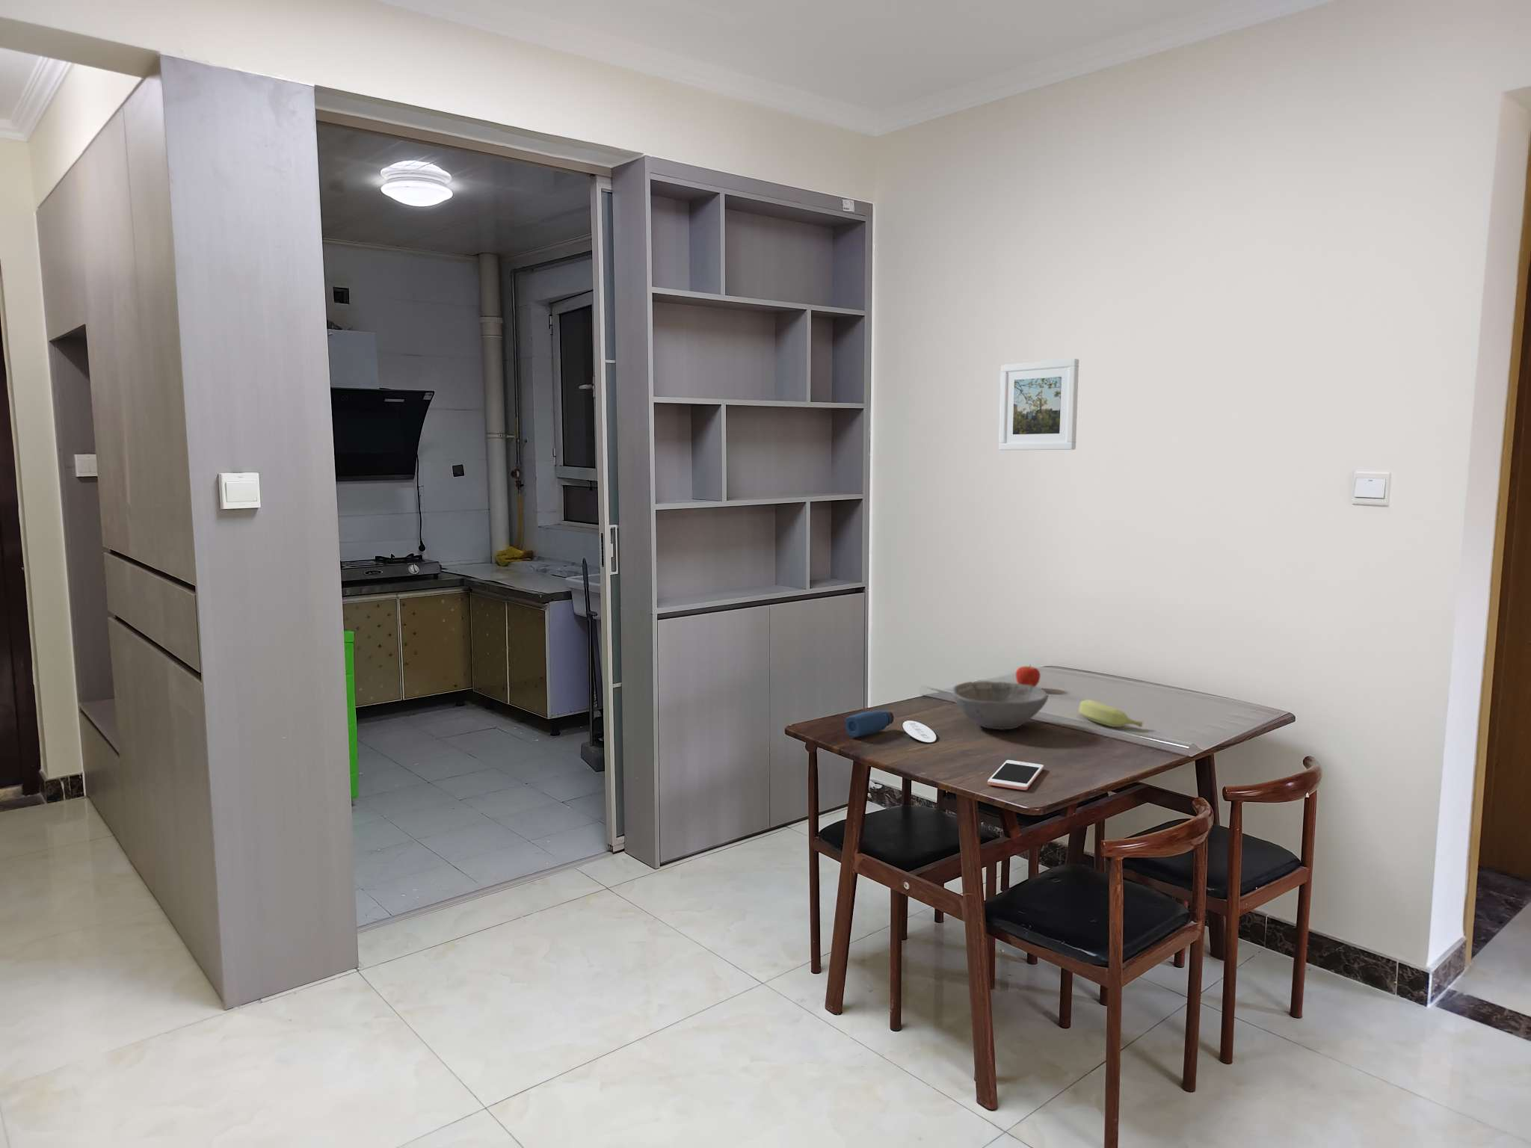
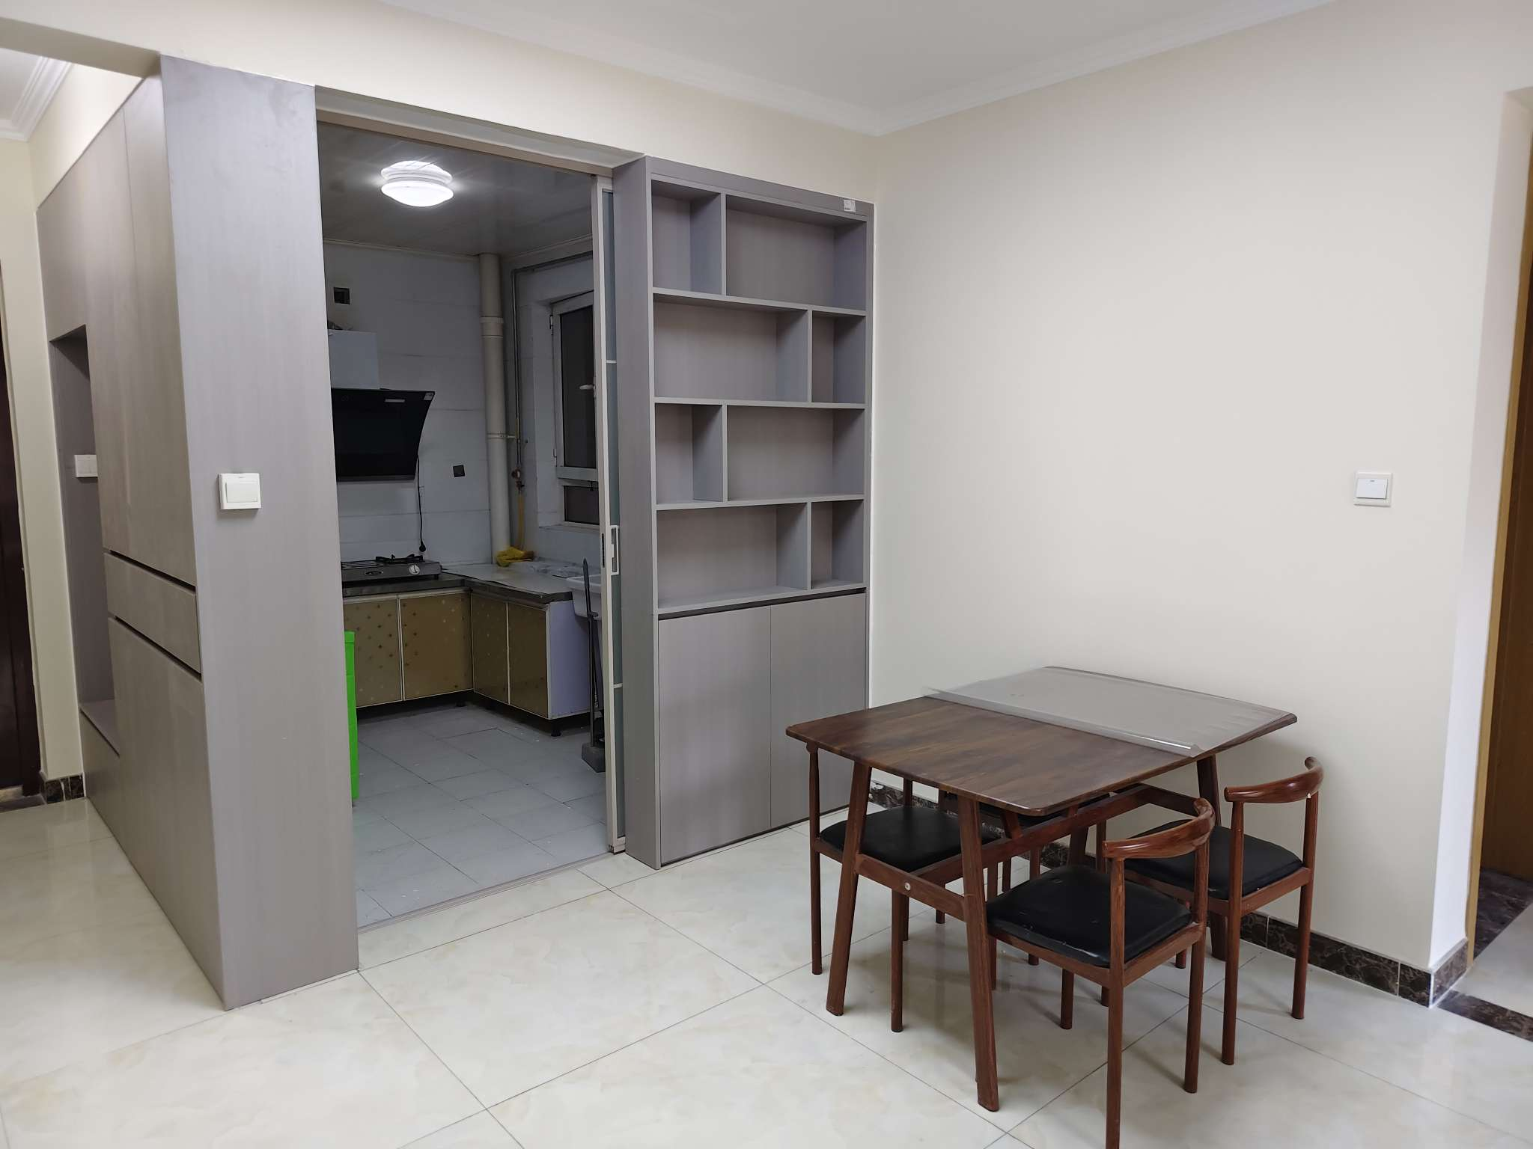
- banana (1109, 711)
- fruit (1027, 676)
- water bottle (891, 722)
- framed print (1037, 406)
- cell phone (1016, 774)
- bowl (998, 708)
